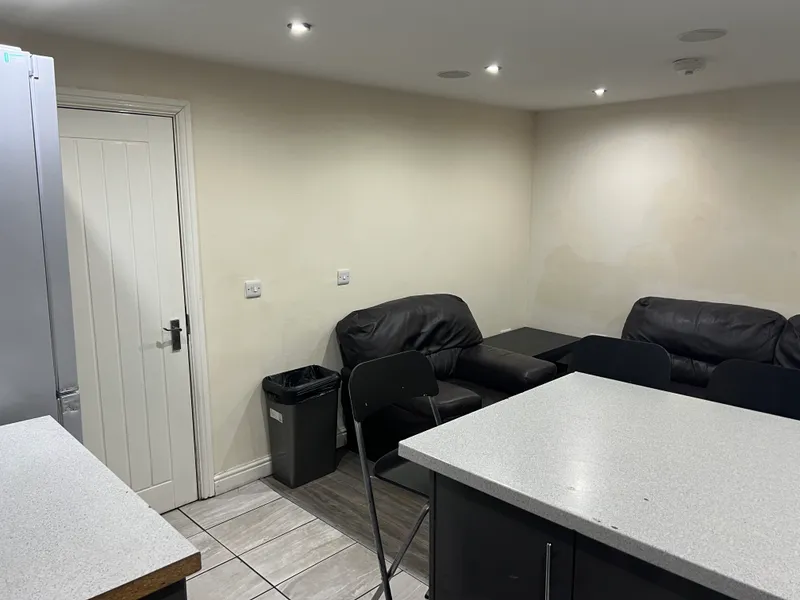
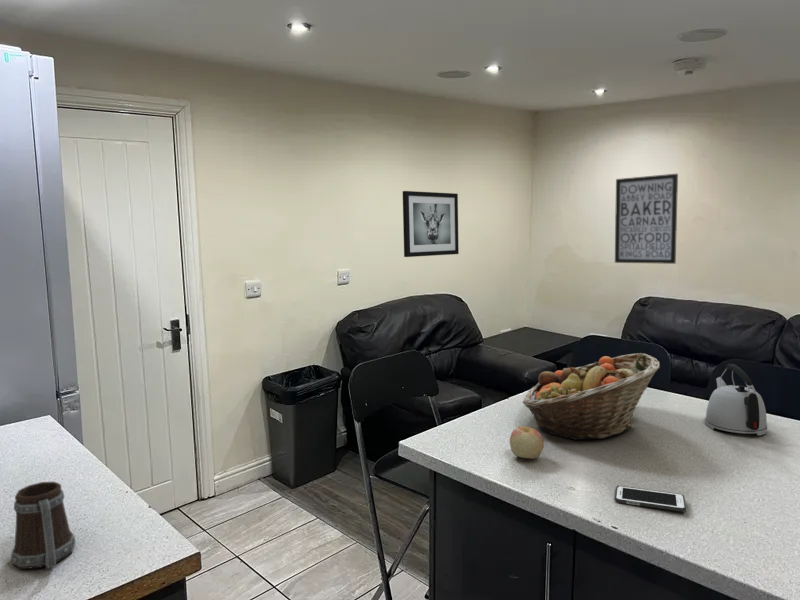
+ wall art (645, 220)
+ cell phone (649, 498)
+ wall art (431, 224)
+ apple (526, 443)
+ fruit basket (589, 390)
+ mug (45, 524)
+ kettle (735, 396)
